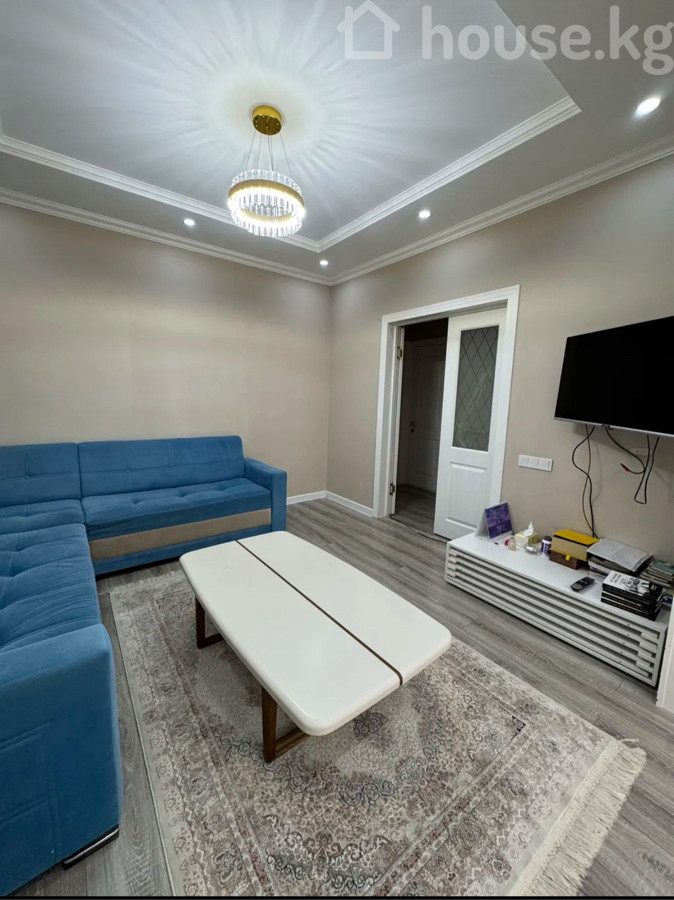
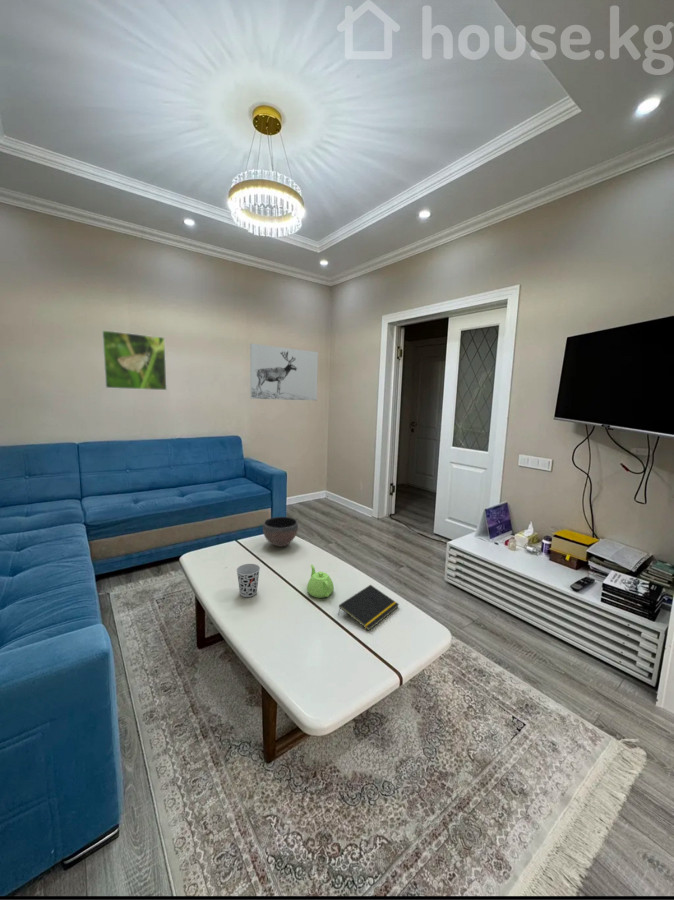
+ wall art (285, 374)
+ bowl (280, 533)
+ cup (248, 580)
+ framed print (136, 362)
+ teapot (319, 581)
+ notepad (369, 605)
